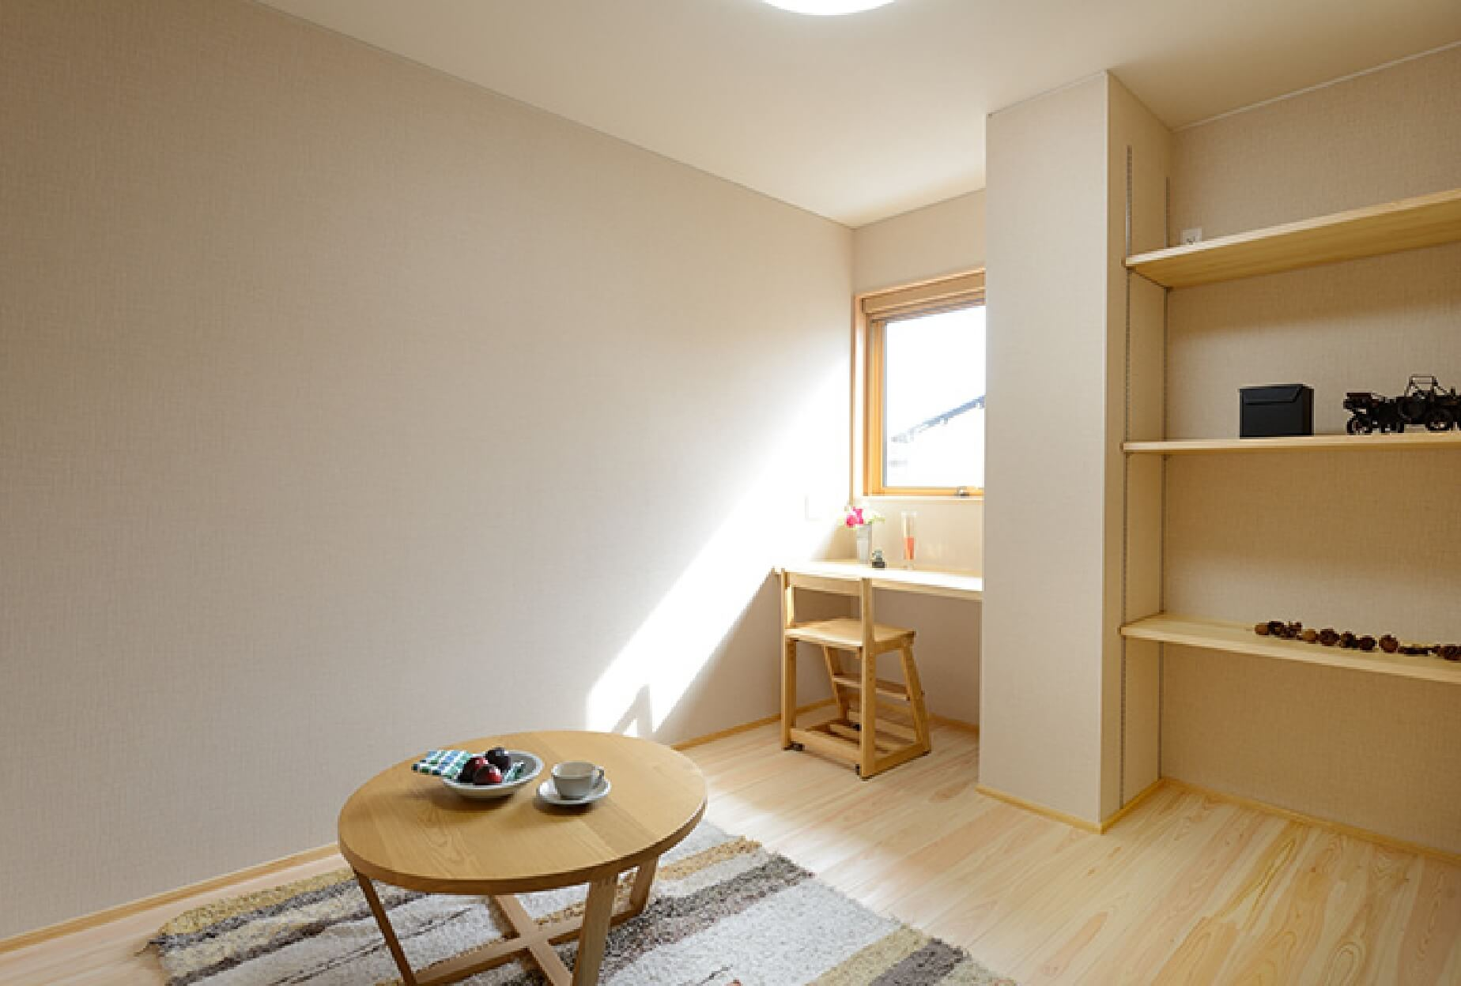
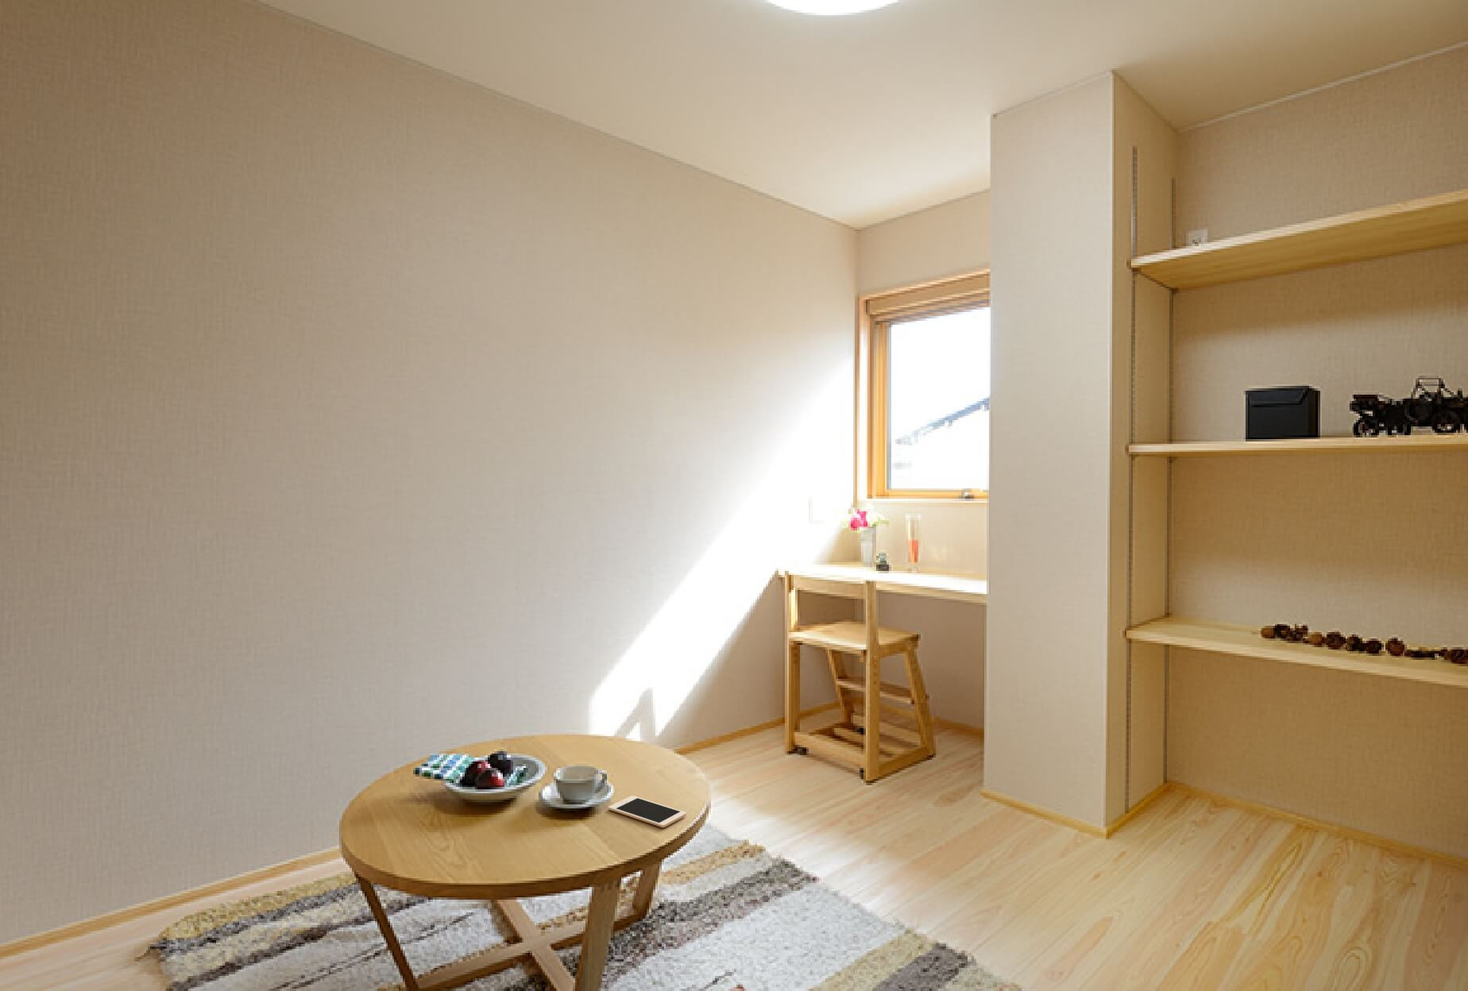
+ cell phone (647, 811)
